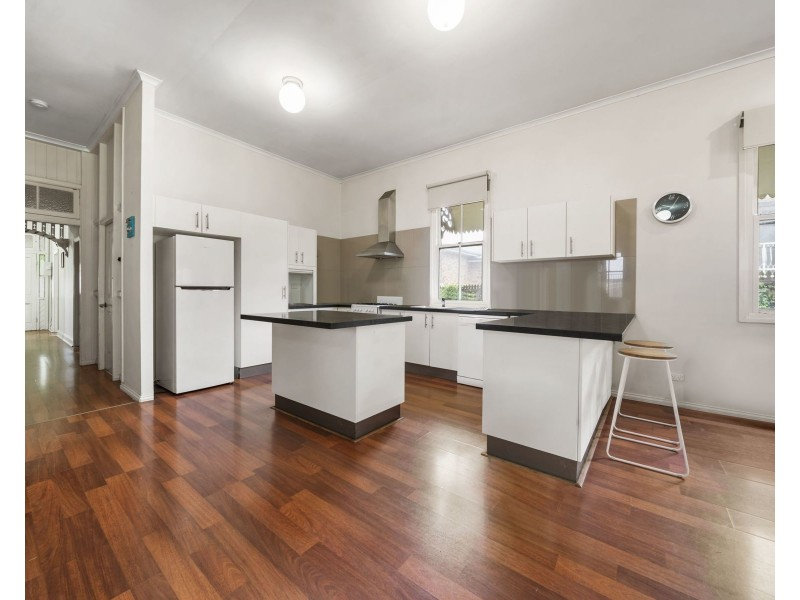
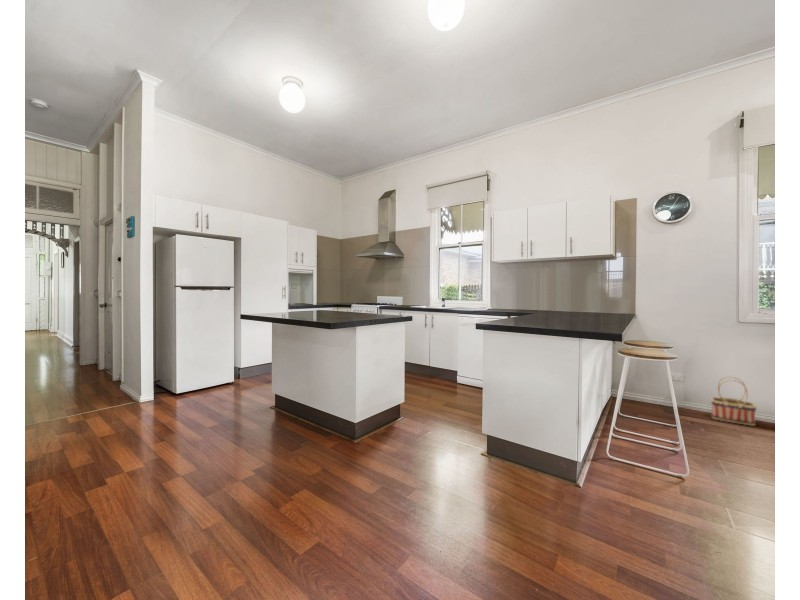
+ basket (732, 399)
